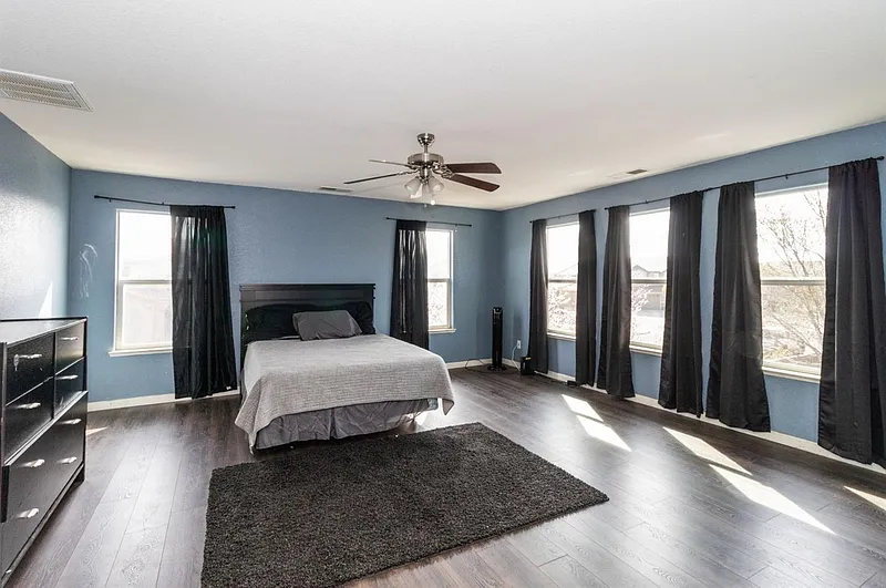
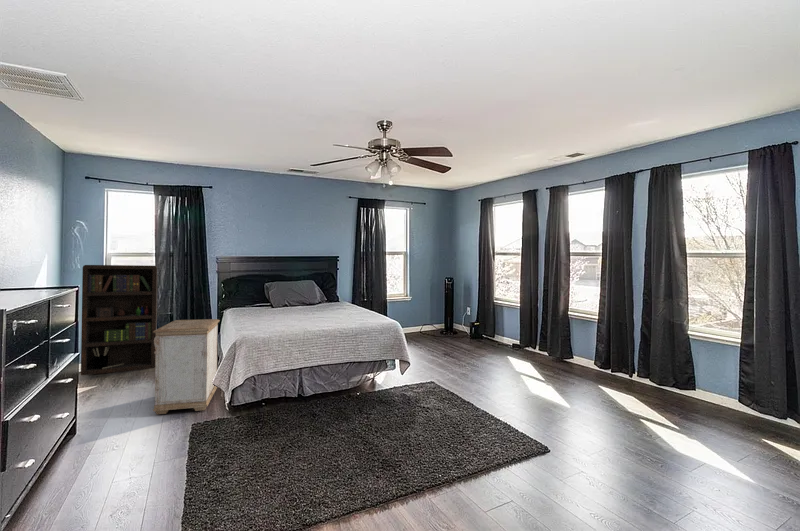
+ nightstand (189, 362)
+ bookcase (121, 317)
